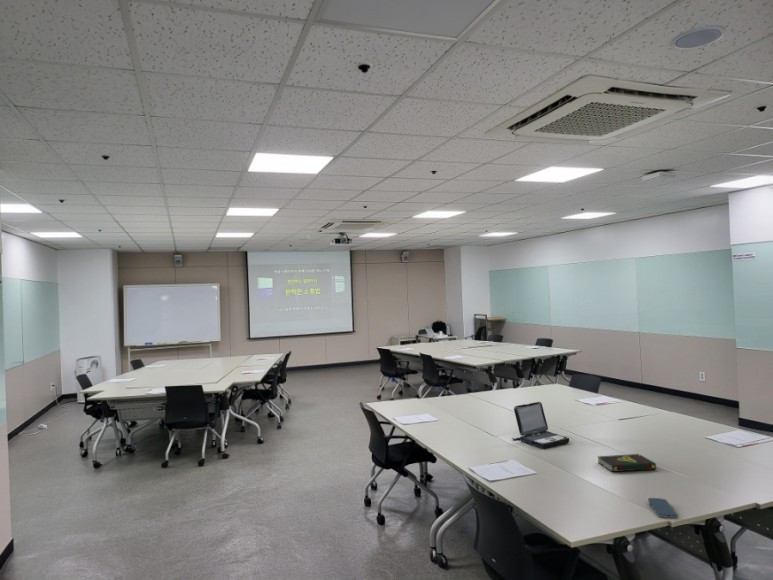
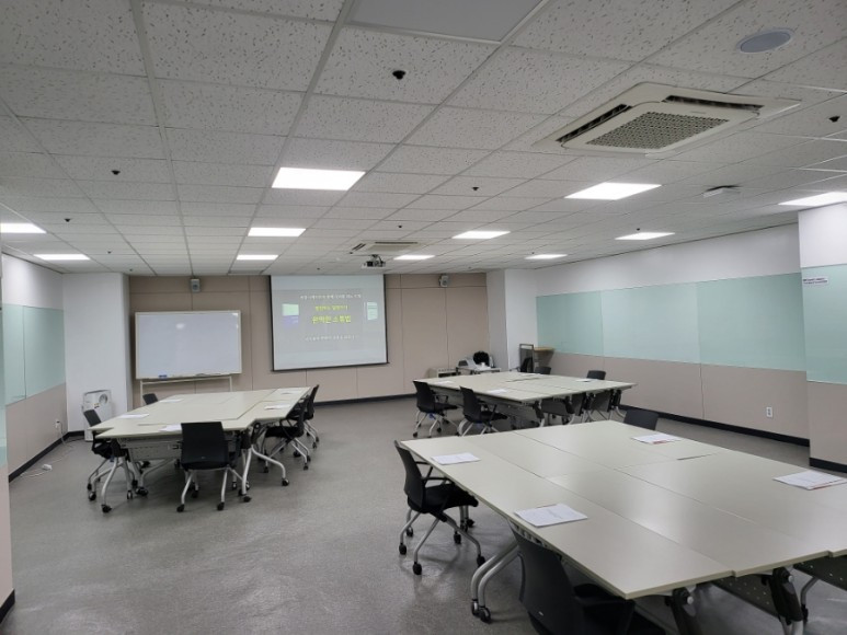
- laptop (539, 423)
- smartphone (662, 507)
- book (626, 462)
